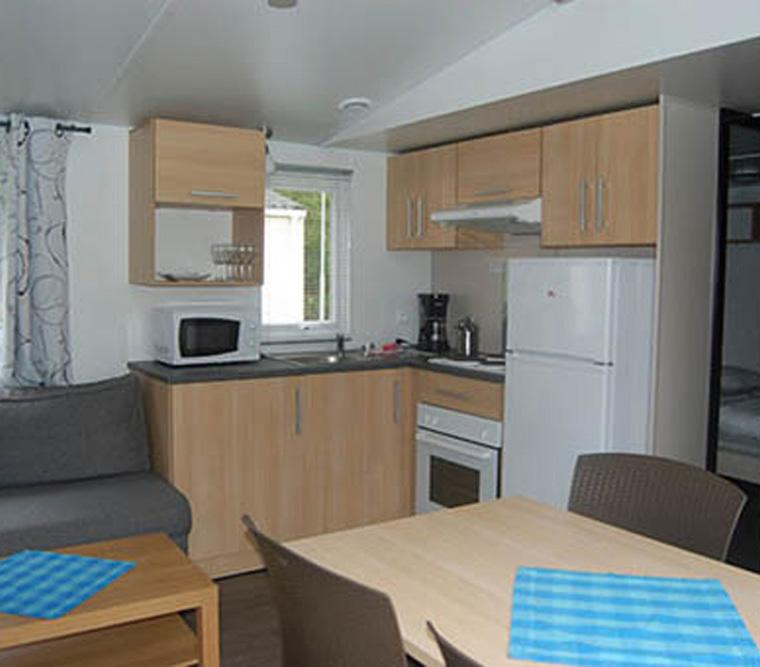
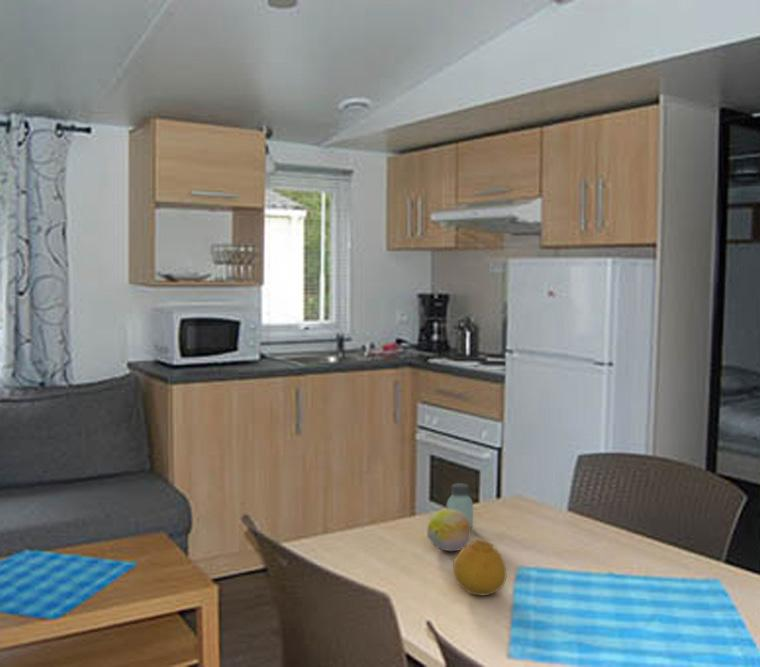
+ fruit (448, 529)
+ fruit (480, 566)
+ saltshaker (459, 505)
